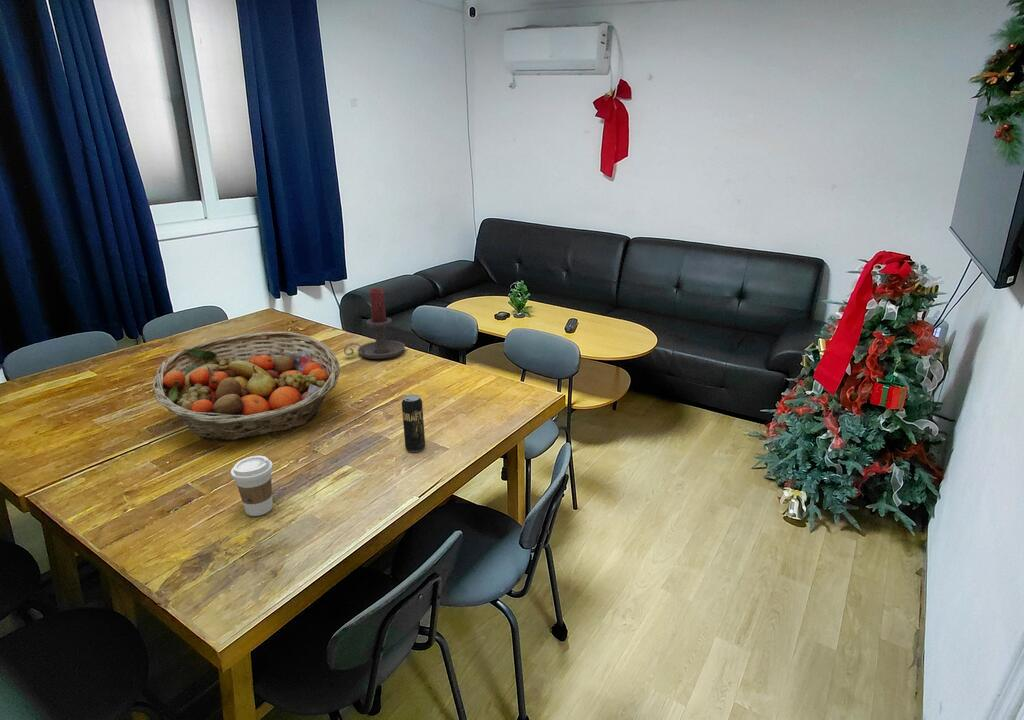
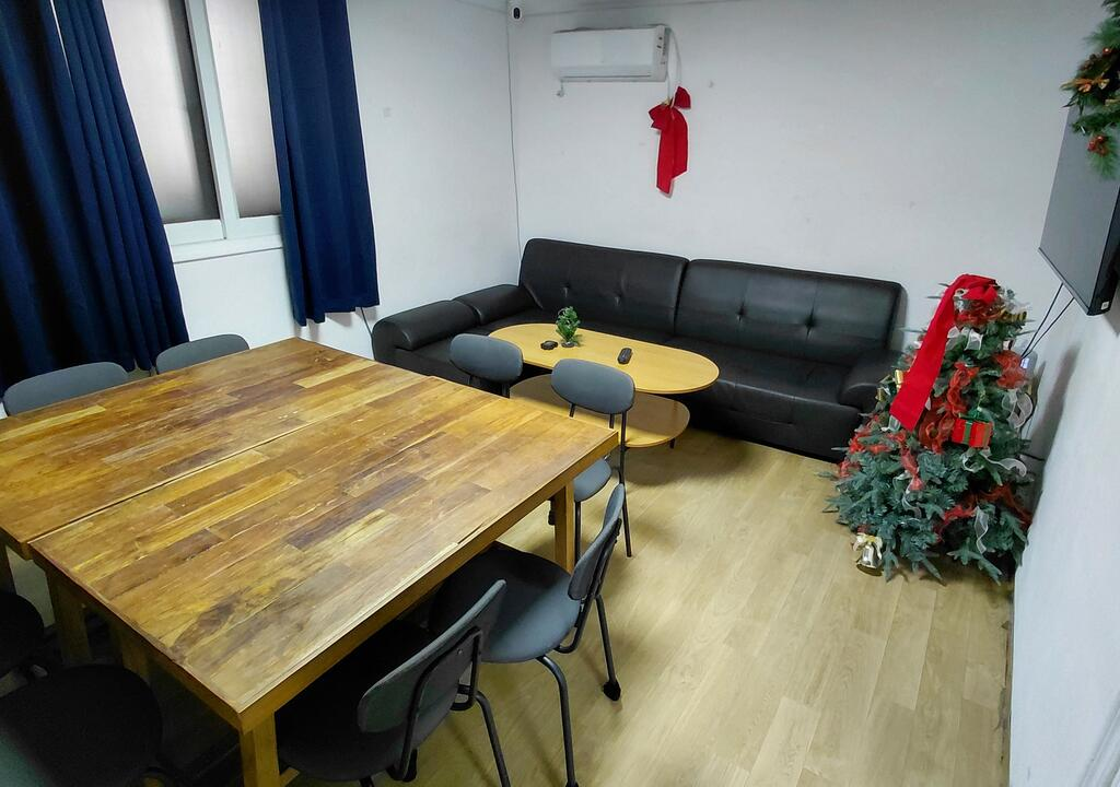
- beverage can (413, 421)
- candle holder (372, 322)
- fruit basket (252, 384)
- coffee cup (255, 486)
